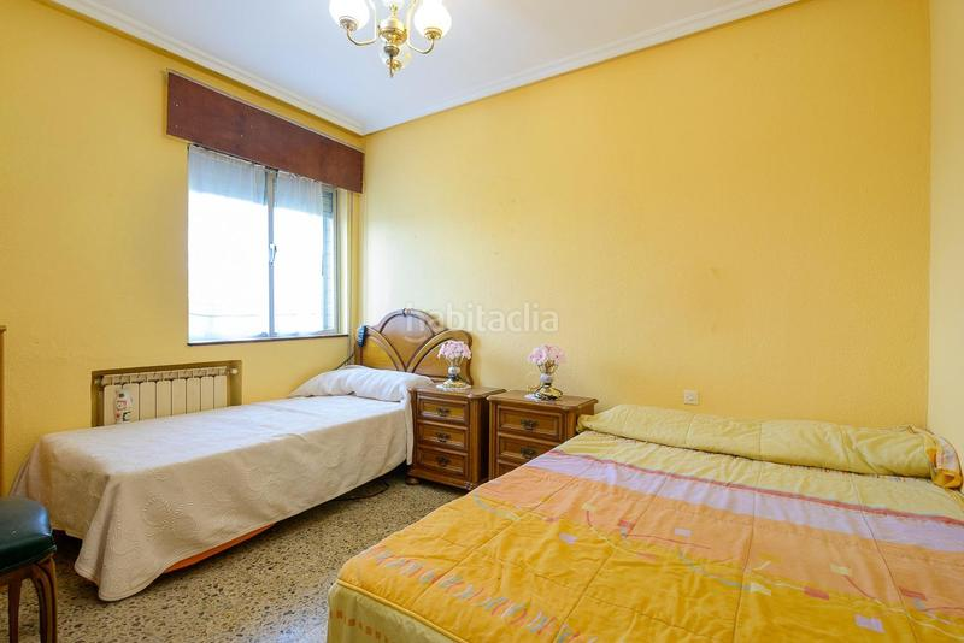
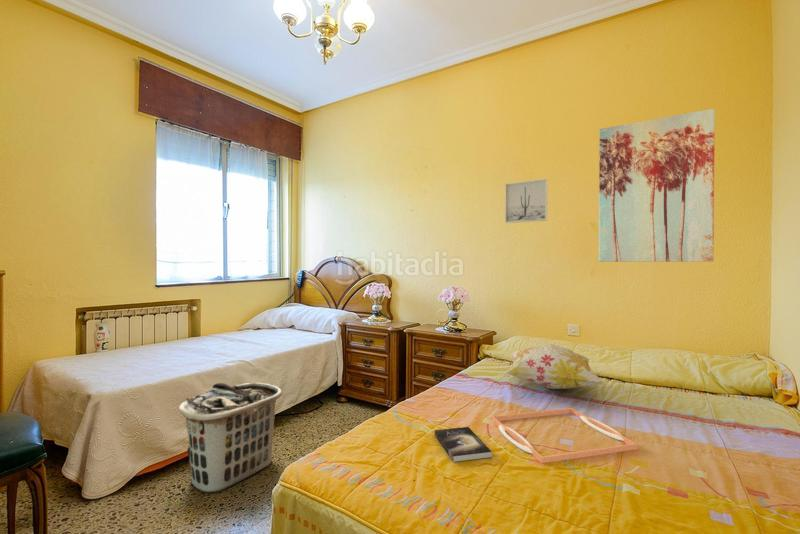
+ decorative pillow (550, 365)
+ clothes hamper (233, 426)
+ serving tray (557, 414)
+ wall art (652, 190)
+ wall art (525, 201)
+ book (461, 442)
